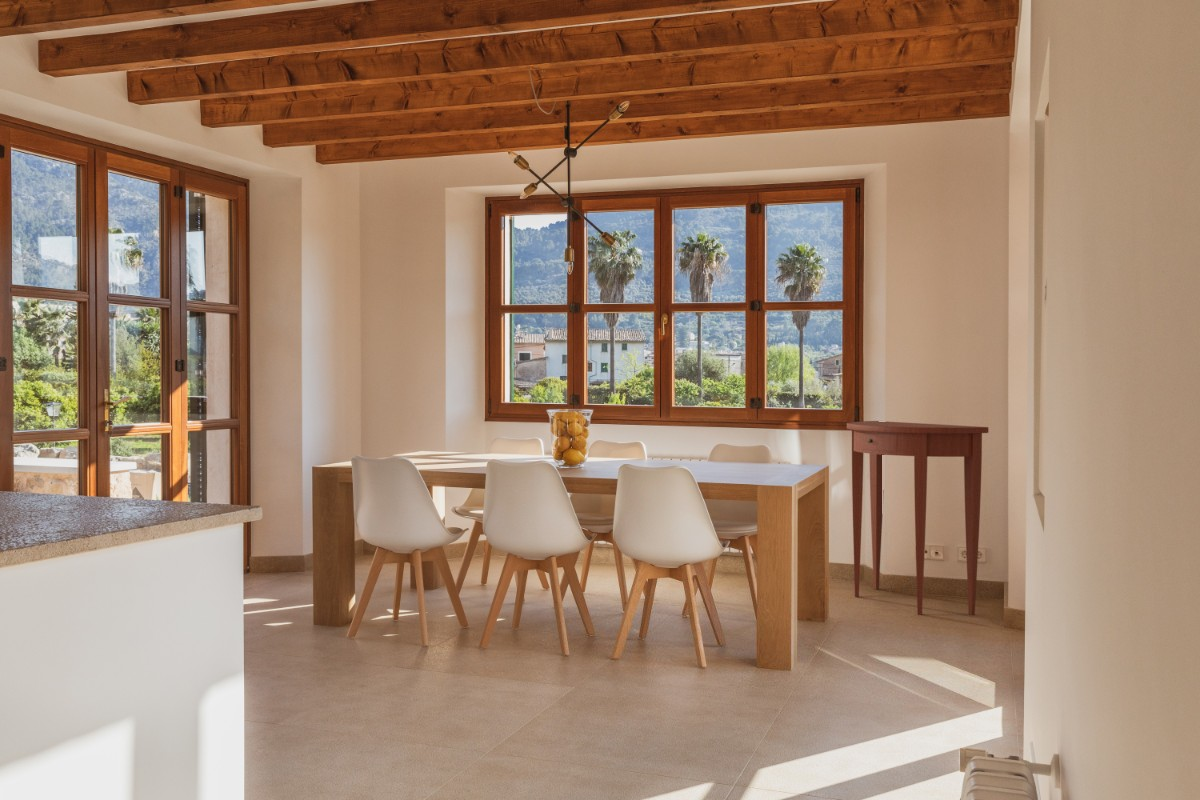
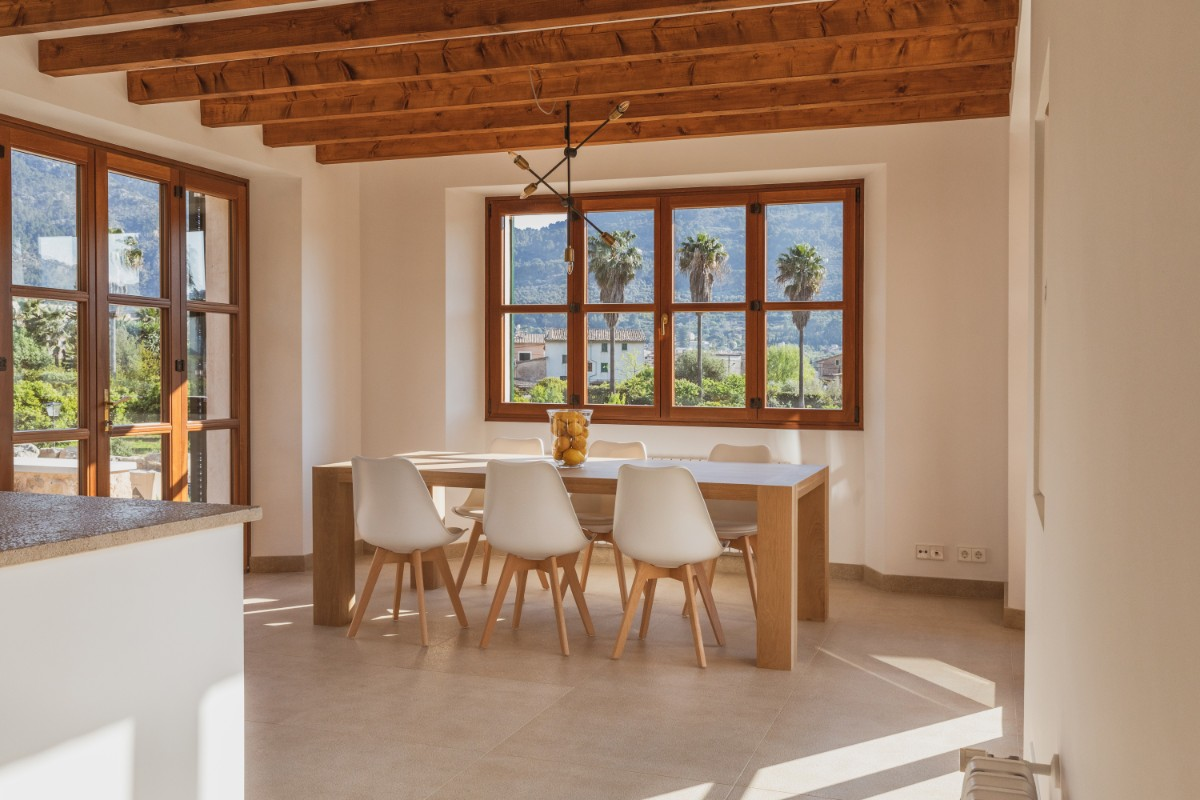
- console table (915, 513)
